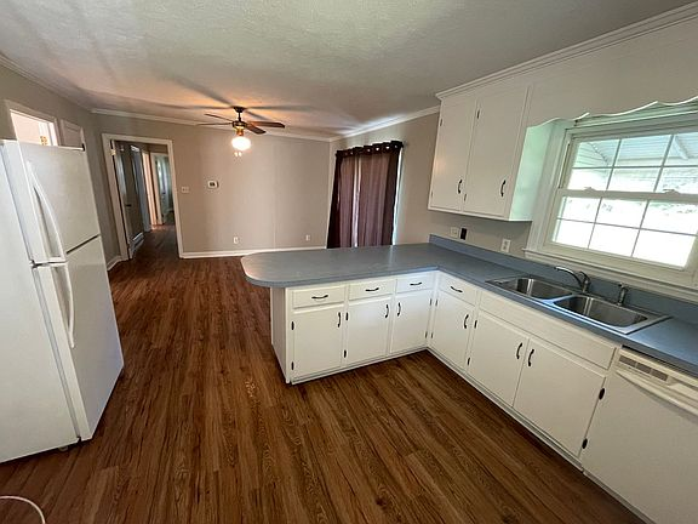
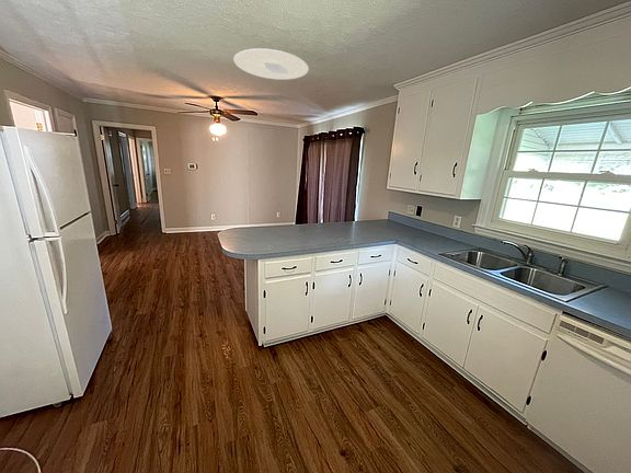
+ ceiling light (272, 61)
